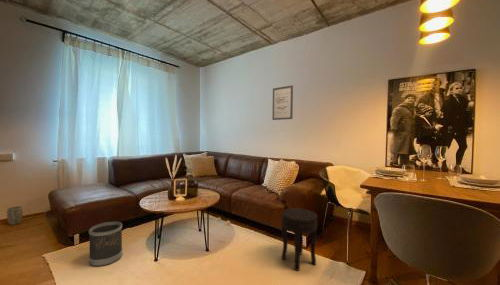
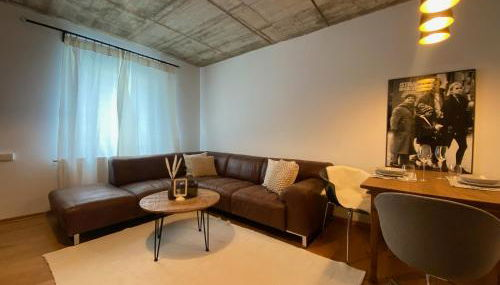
- wall art (282, 103)
- side table (298, 237)
- plant pot (14, 215)
- wastebasket (106, 242)
